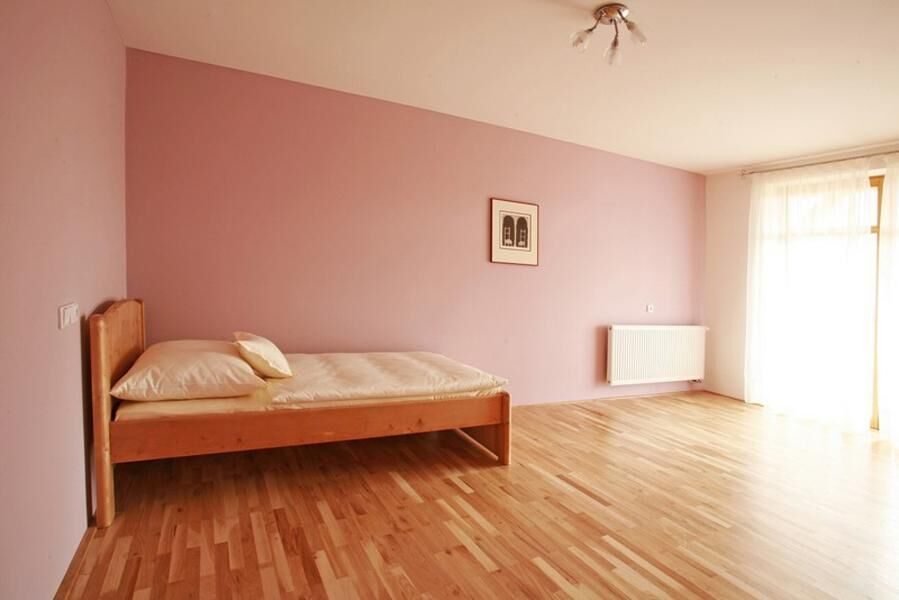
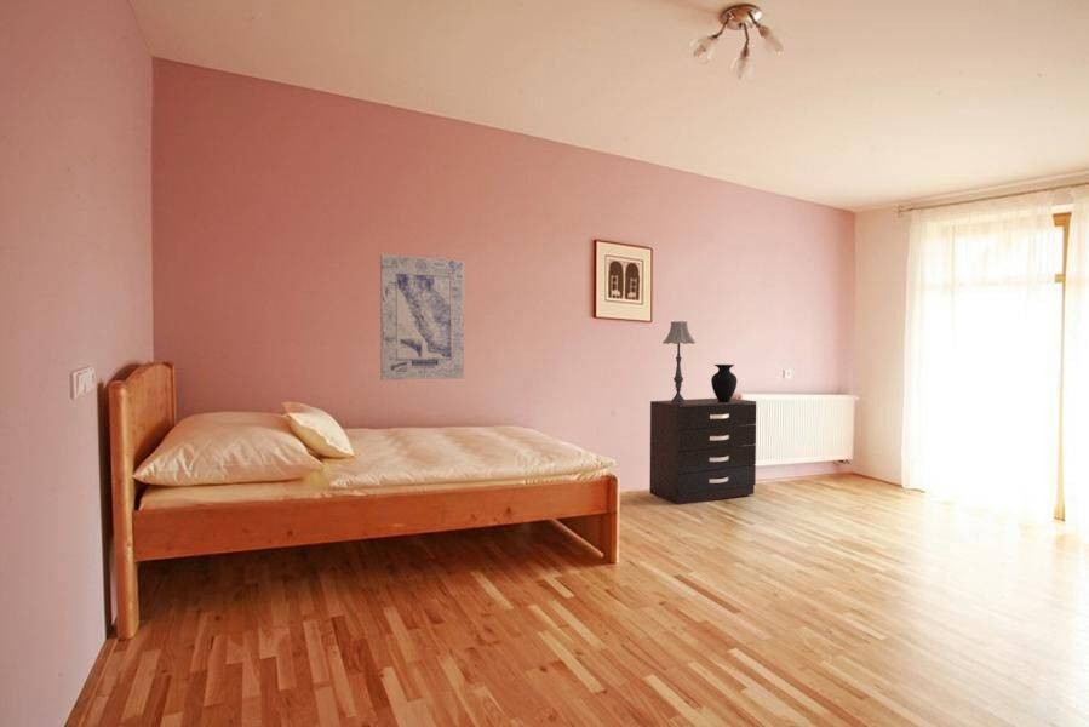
+ wall art (423, 319)
+ table lamp (678, 361)
+ vase (723, 382)
+ dresser (704, 448)
